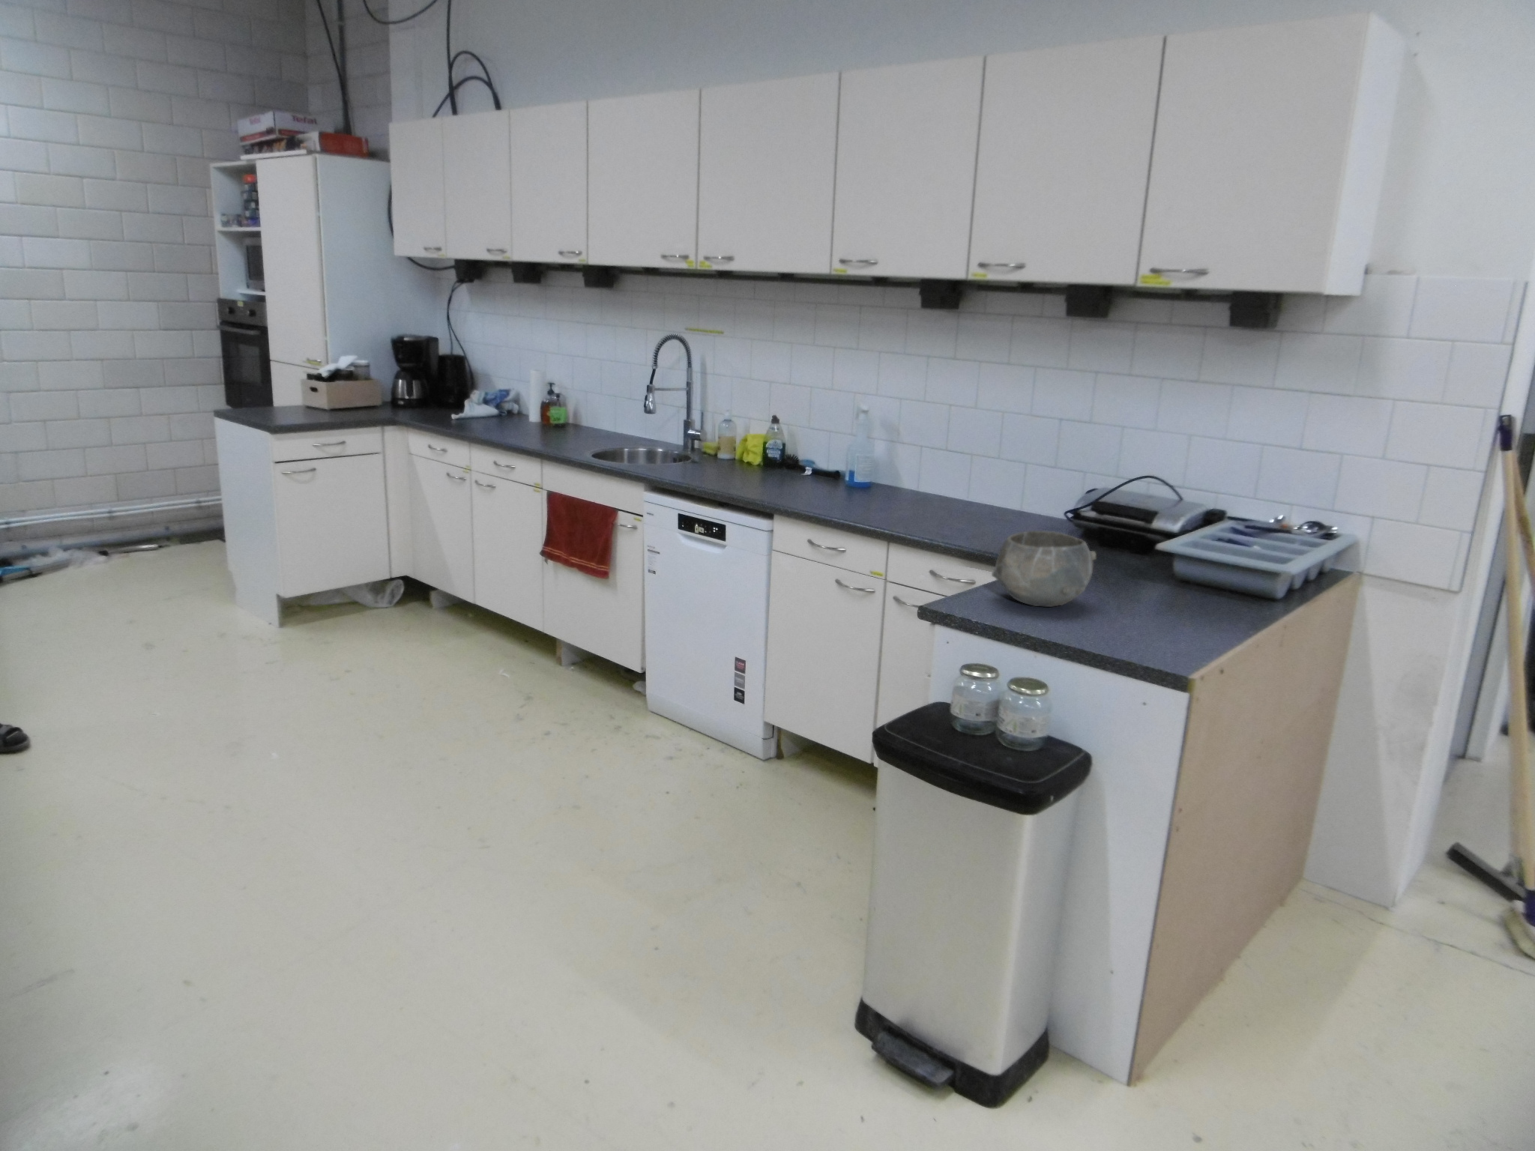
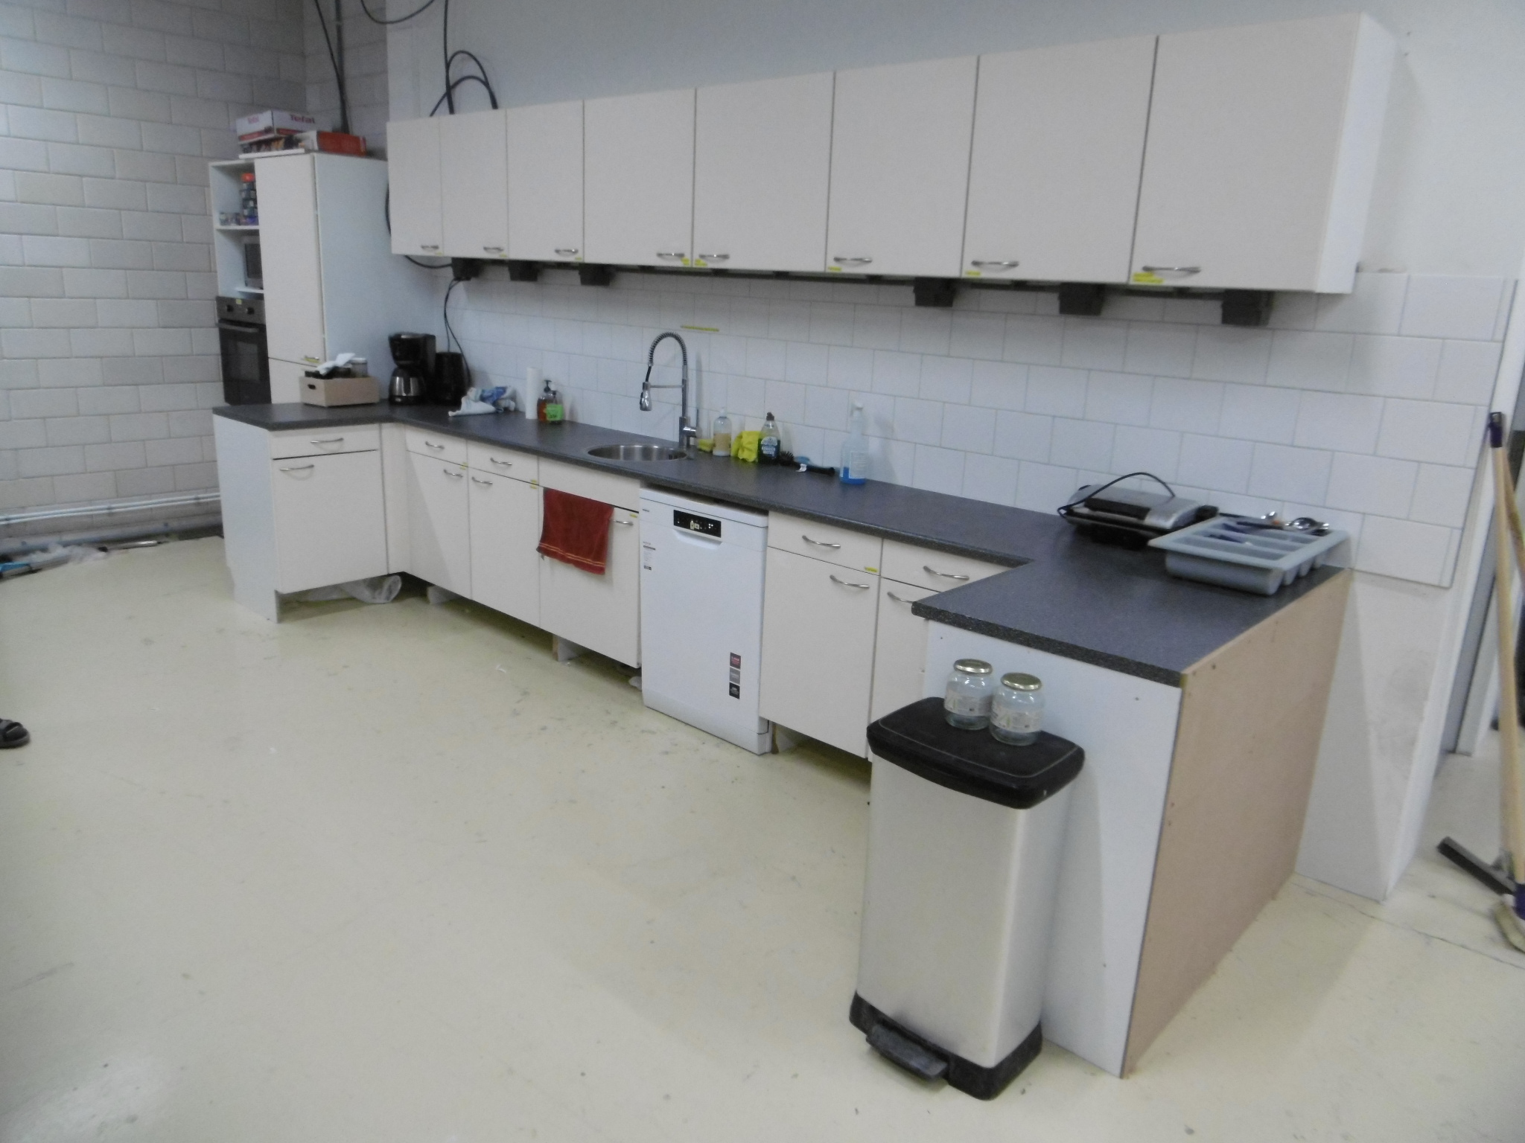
- bowl (1043, 571)
